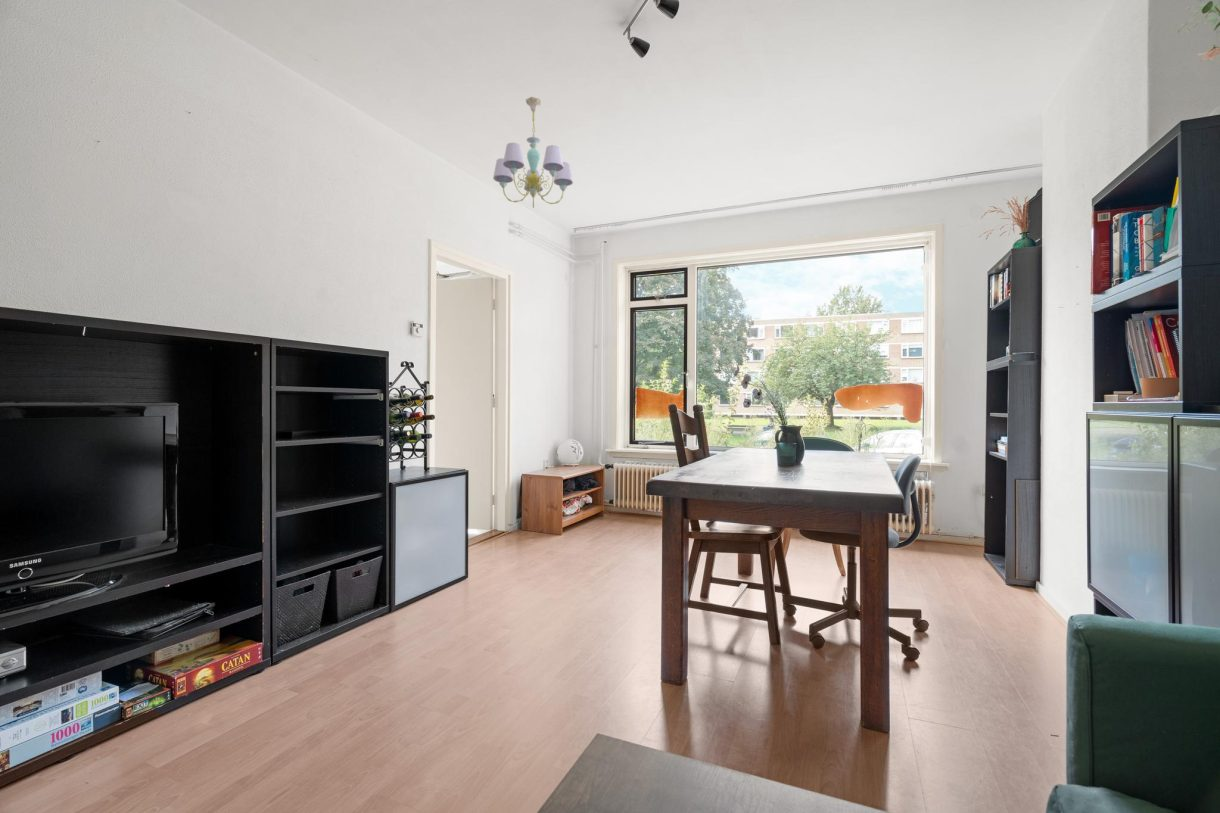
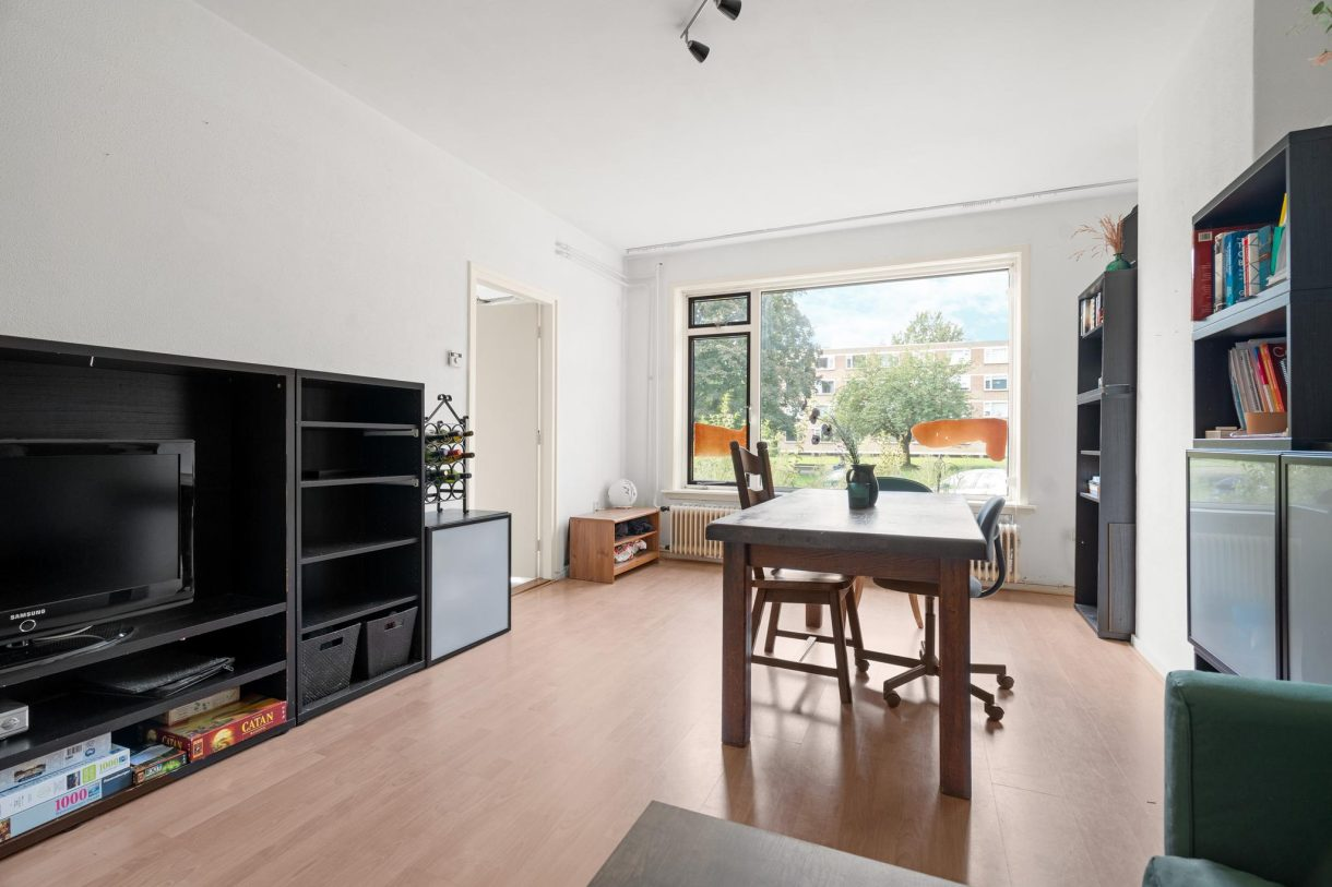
- chandelier (533, 152)
